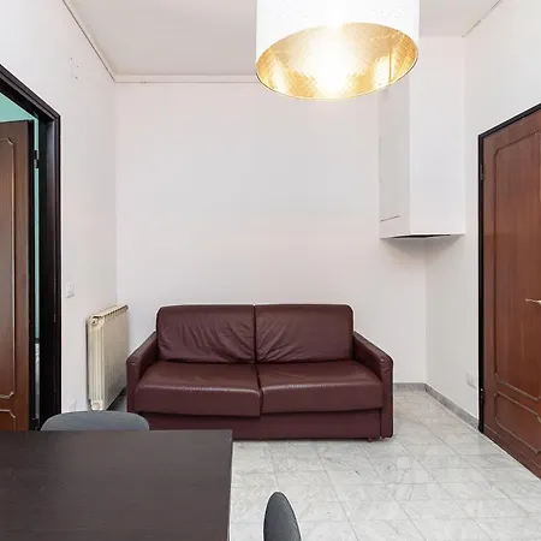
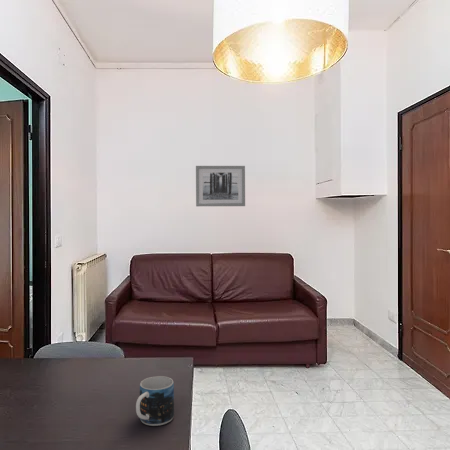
+ wall art (220, 186)
+ mug (152, 403)
